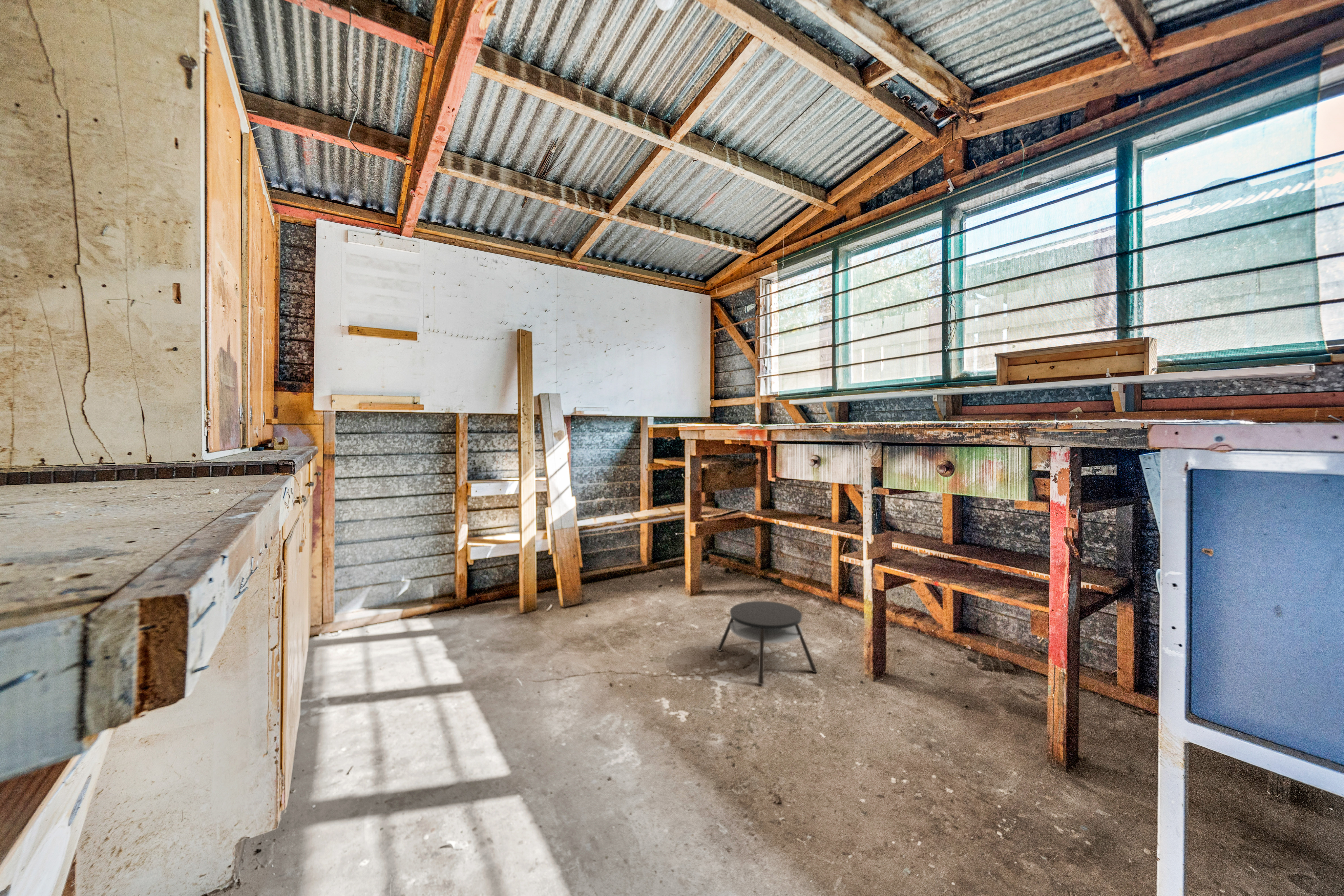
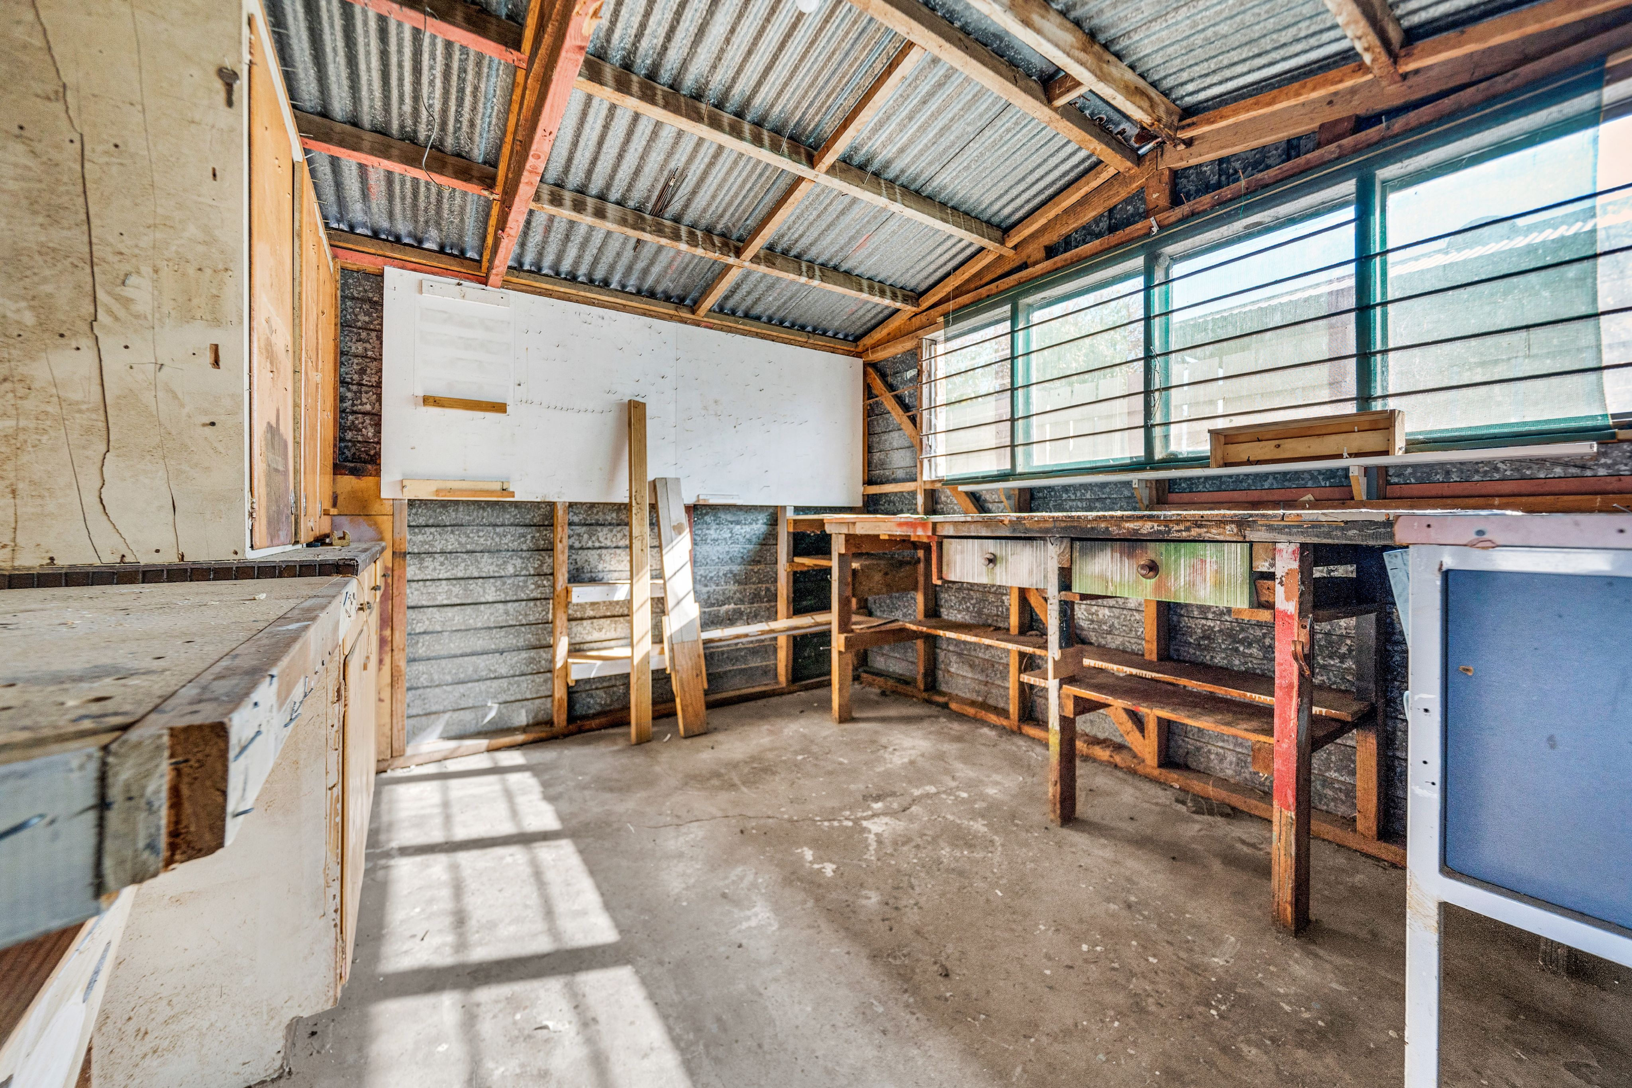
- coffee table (766, 636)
